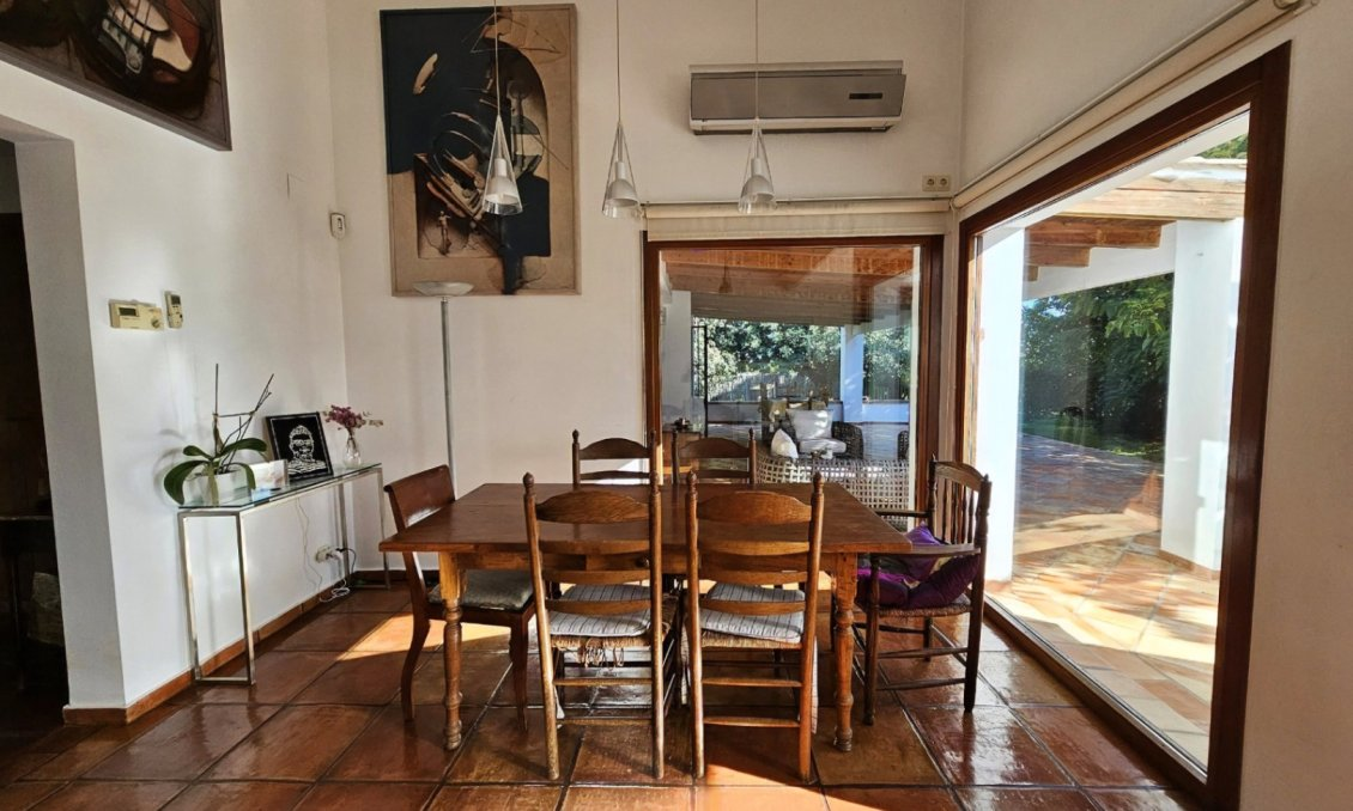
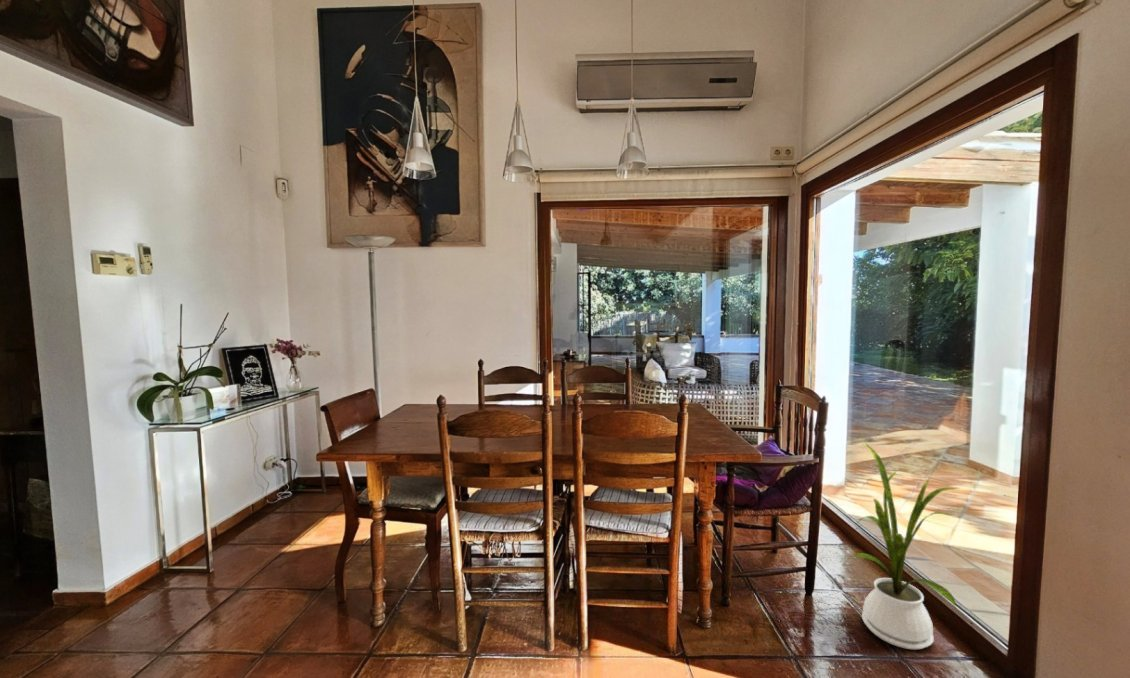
+ house plant (896, 542)
